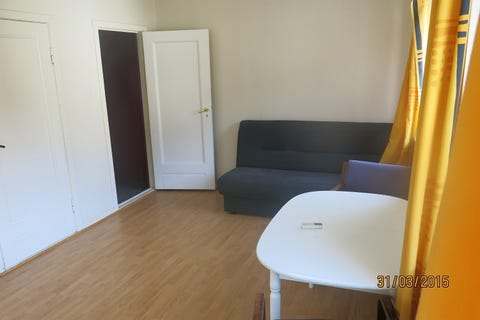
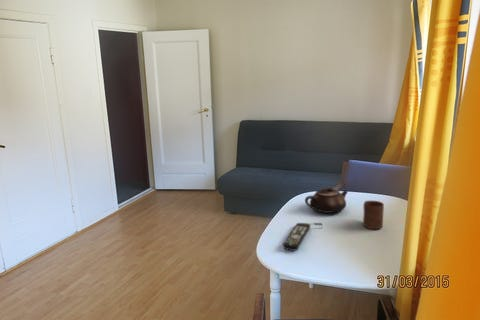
+ remote control (297, 235)
+ cup (371, 213)
+ teapot (326, 198)
